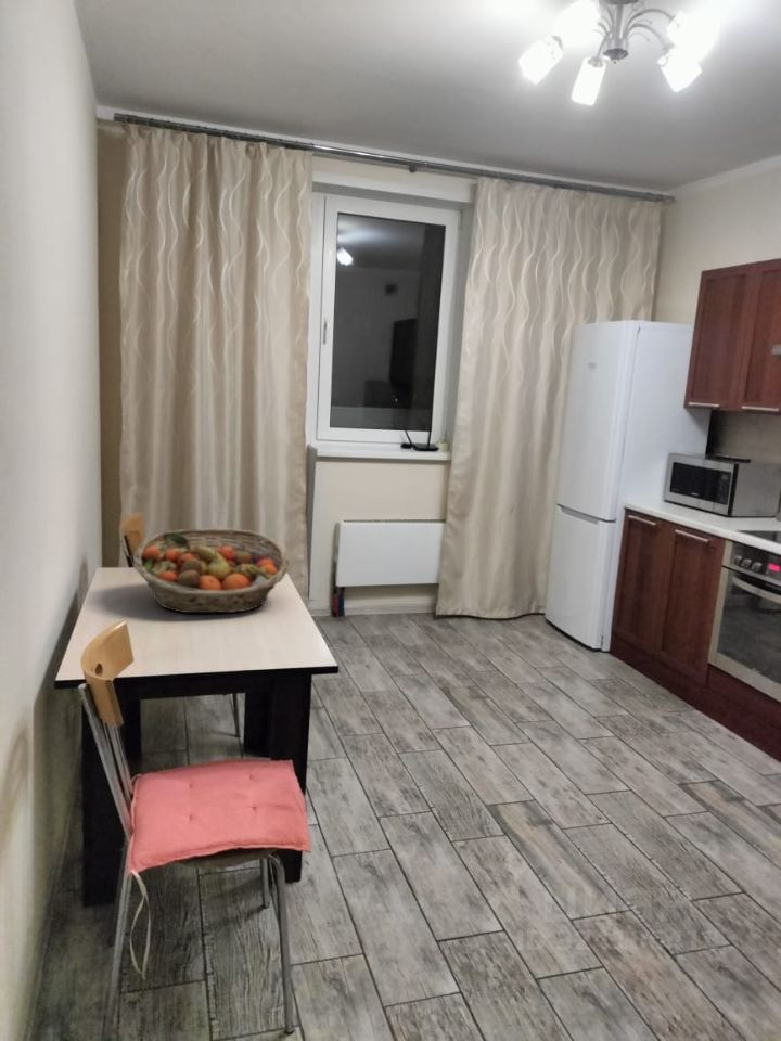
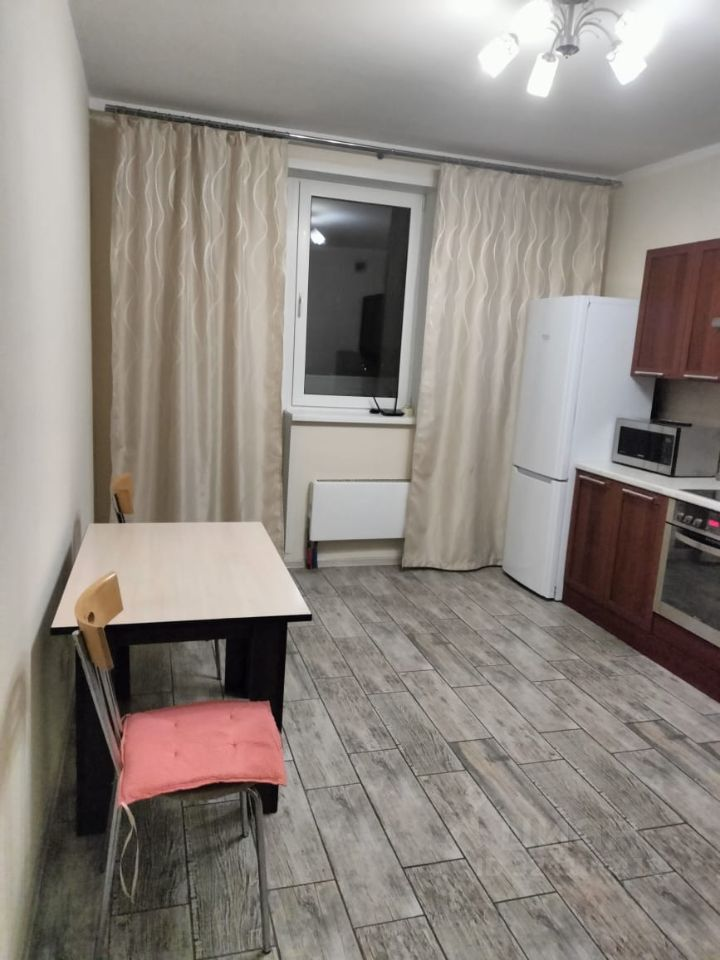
- fruit basket (213, 569)
